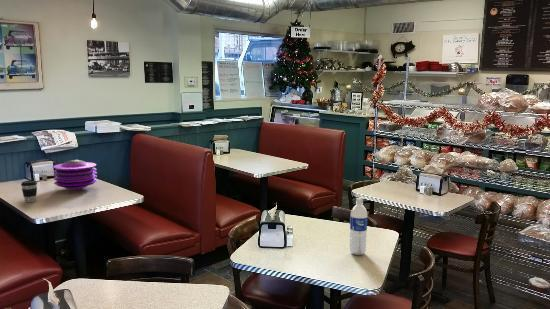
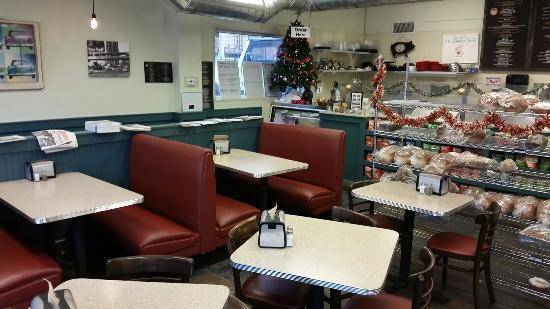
- coffee cup (29, 191)
- water bottle (358, 226)
- plate (75, 174)
